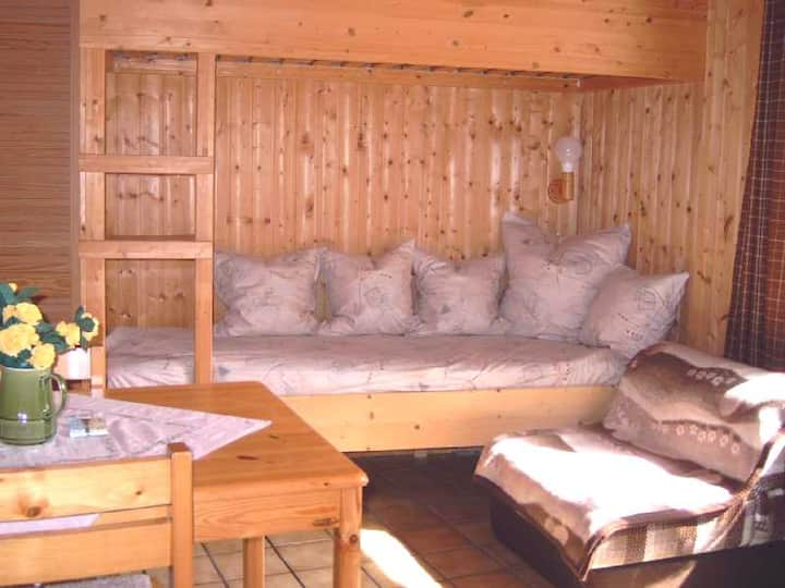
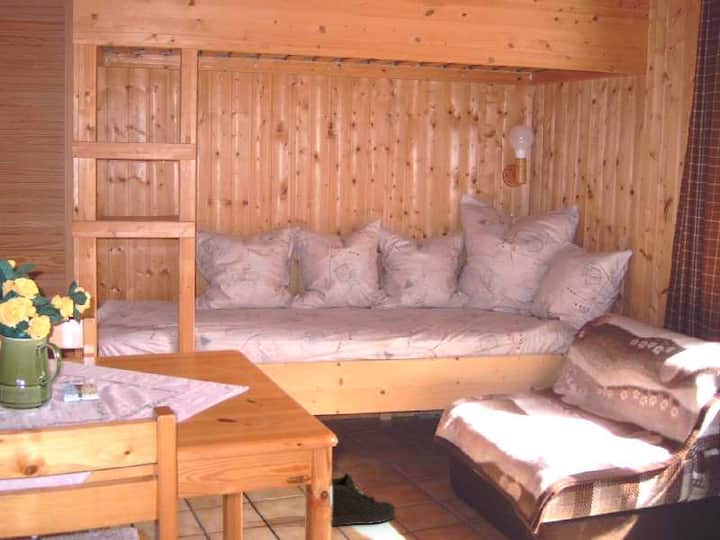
+ sneaker (351, 497)
